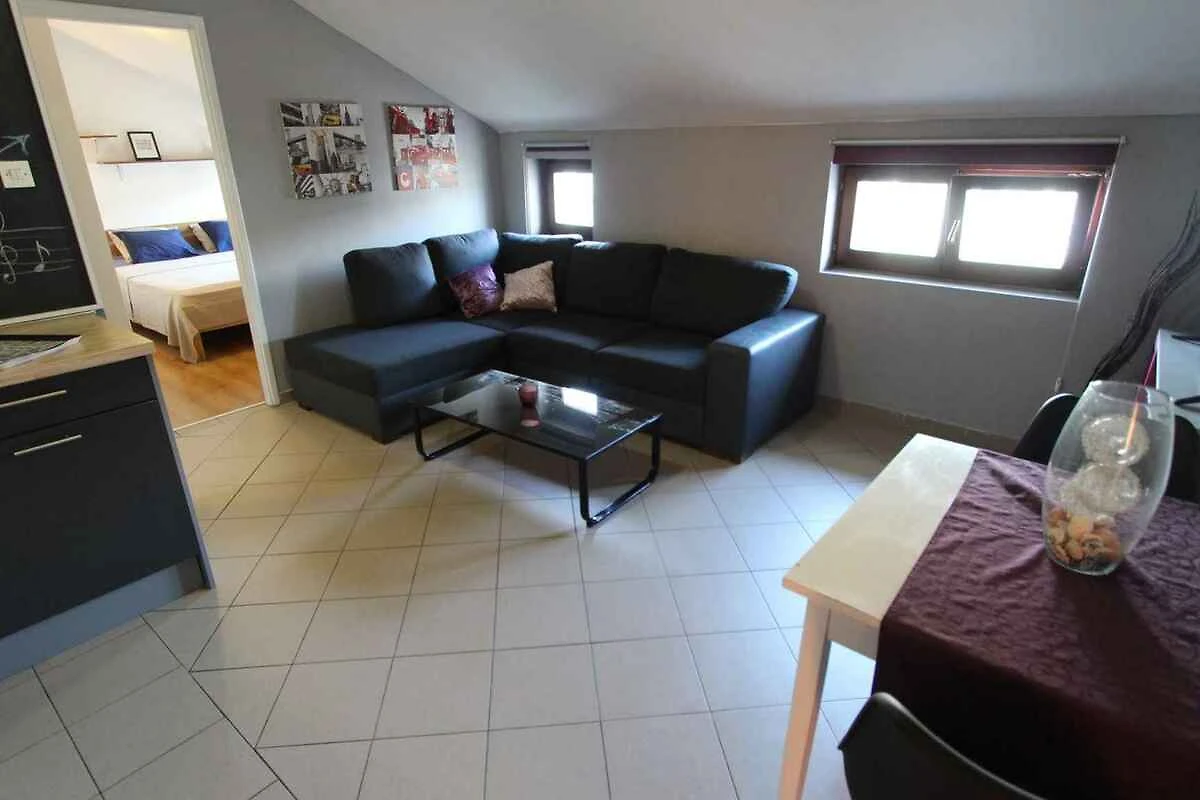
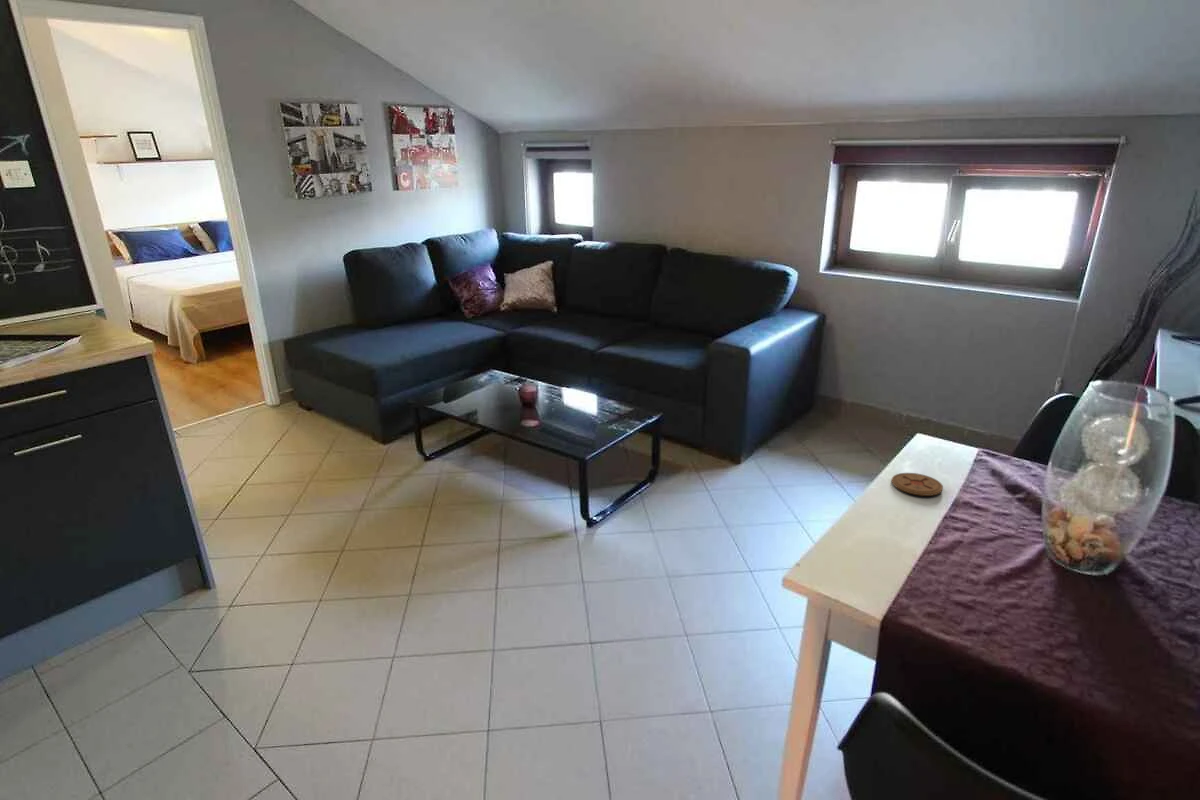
+ coaster (916, 483)
